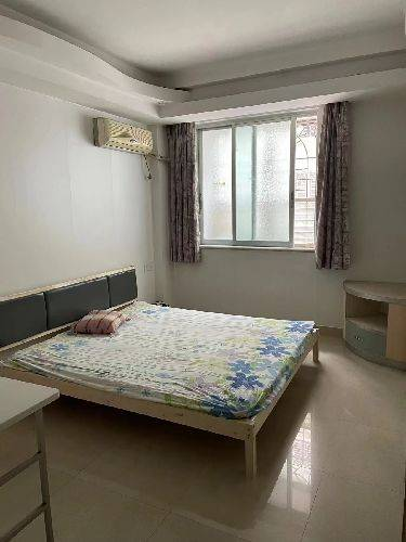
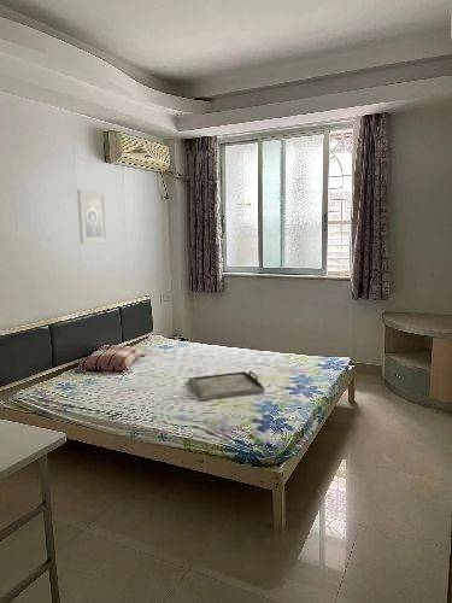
+ serving tray (224, 381)
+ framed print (93, 217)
